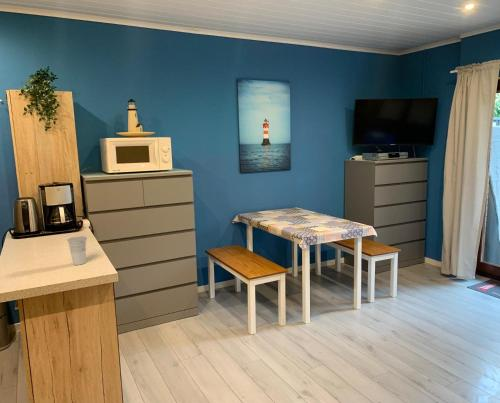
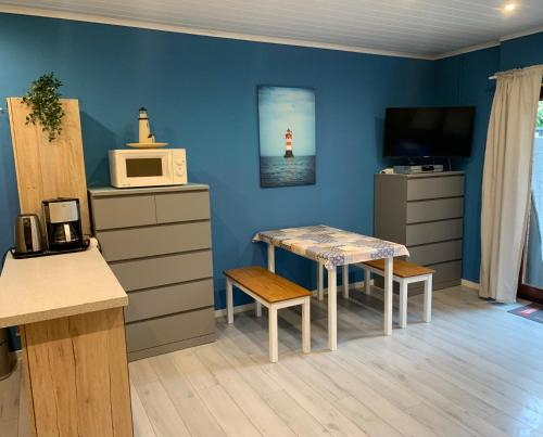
- cup (78, 250)
